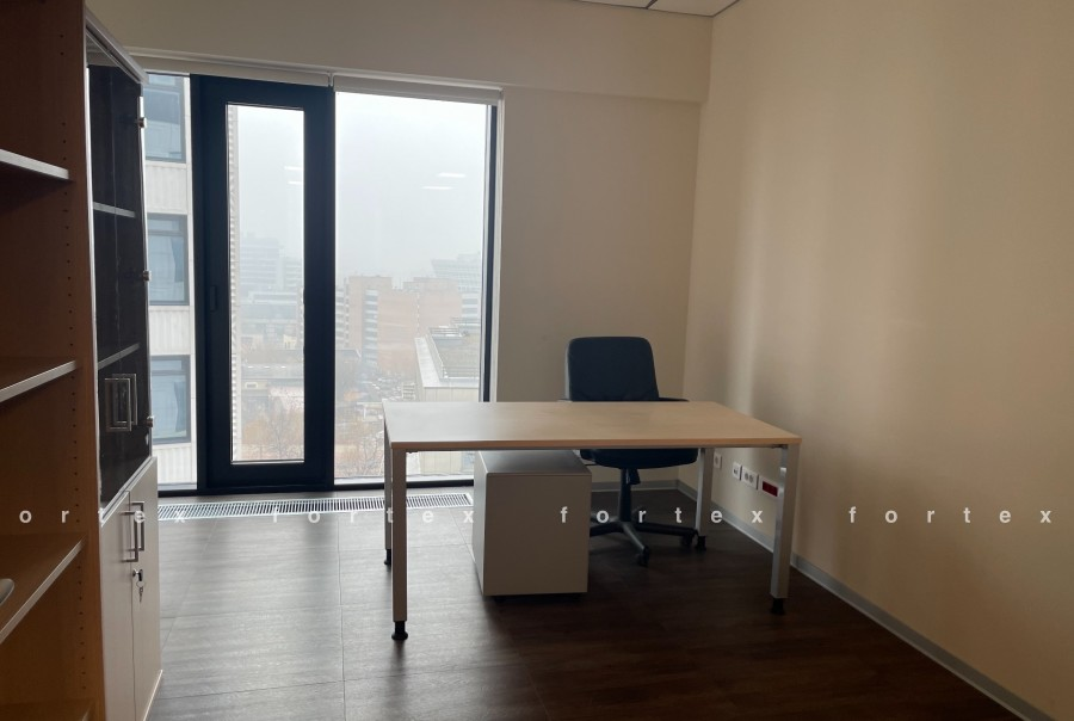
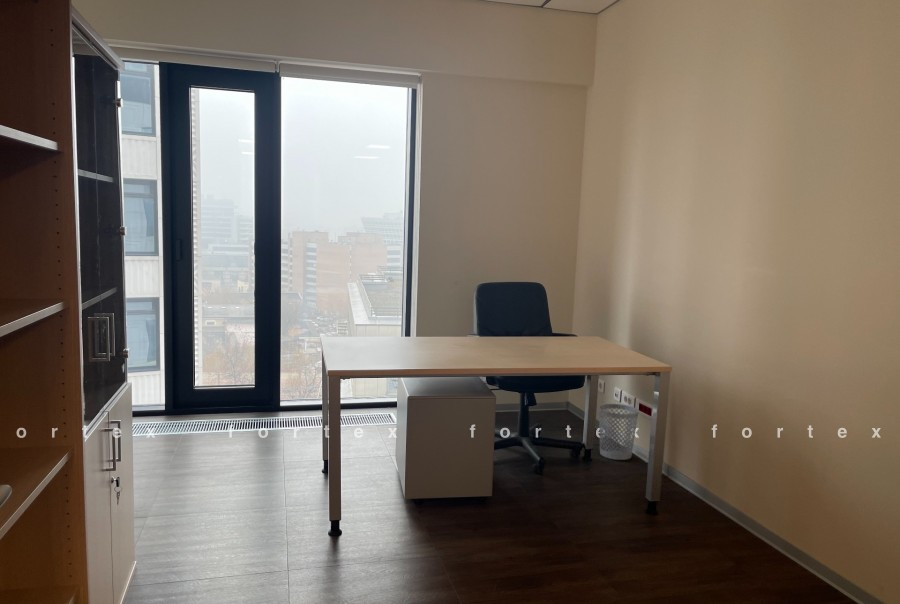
+ wastebasket (617, 431)
